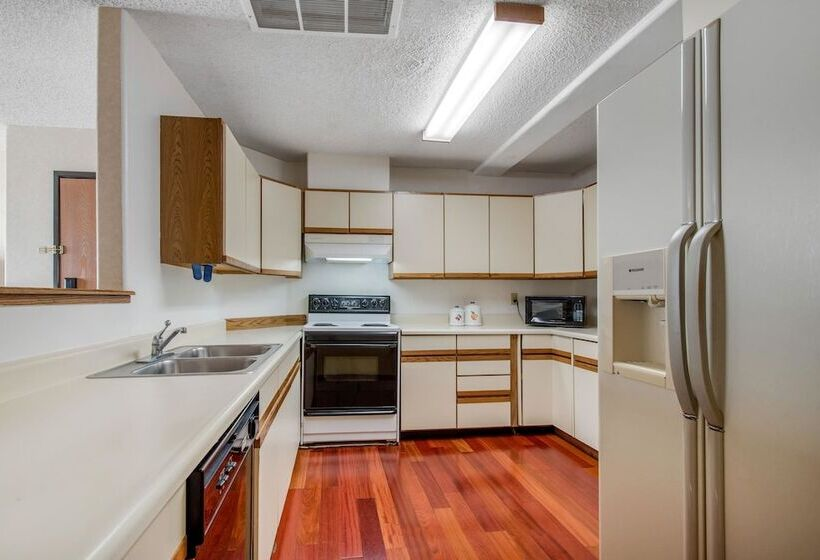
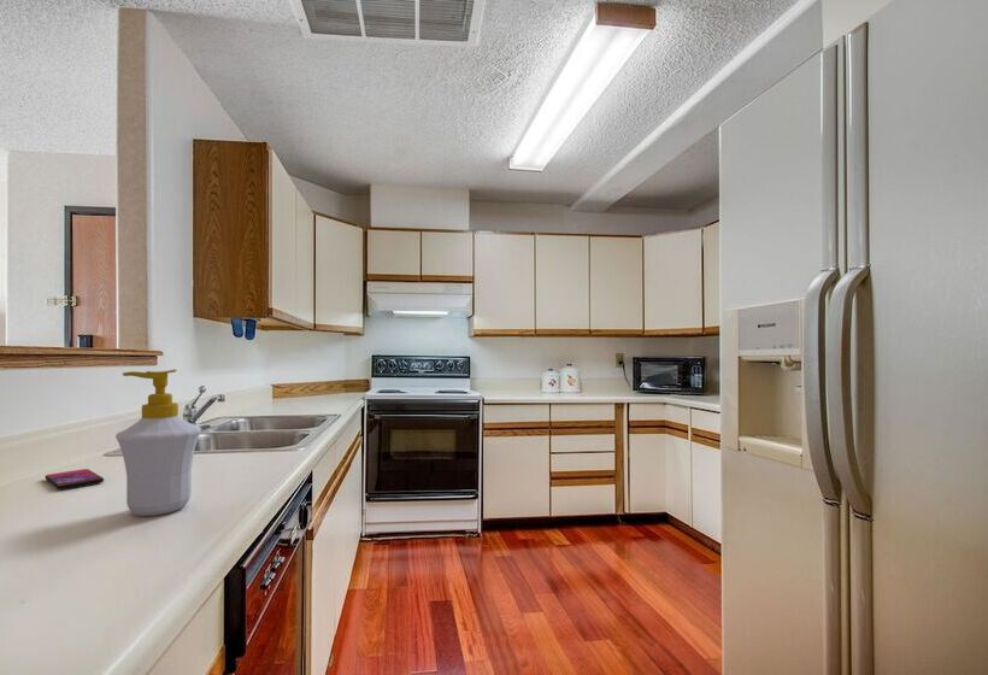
+ smartphone (73, 477)
+ soap bottle (159, 439)
